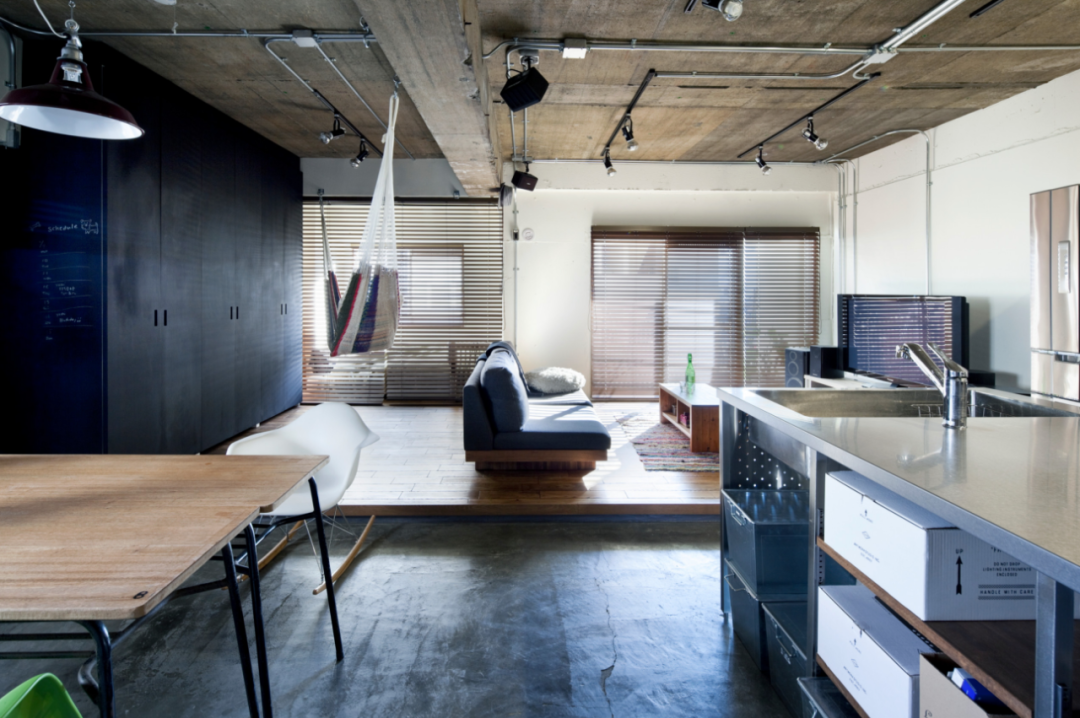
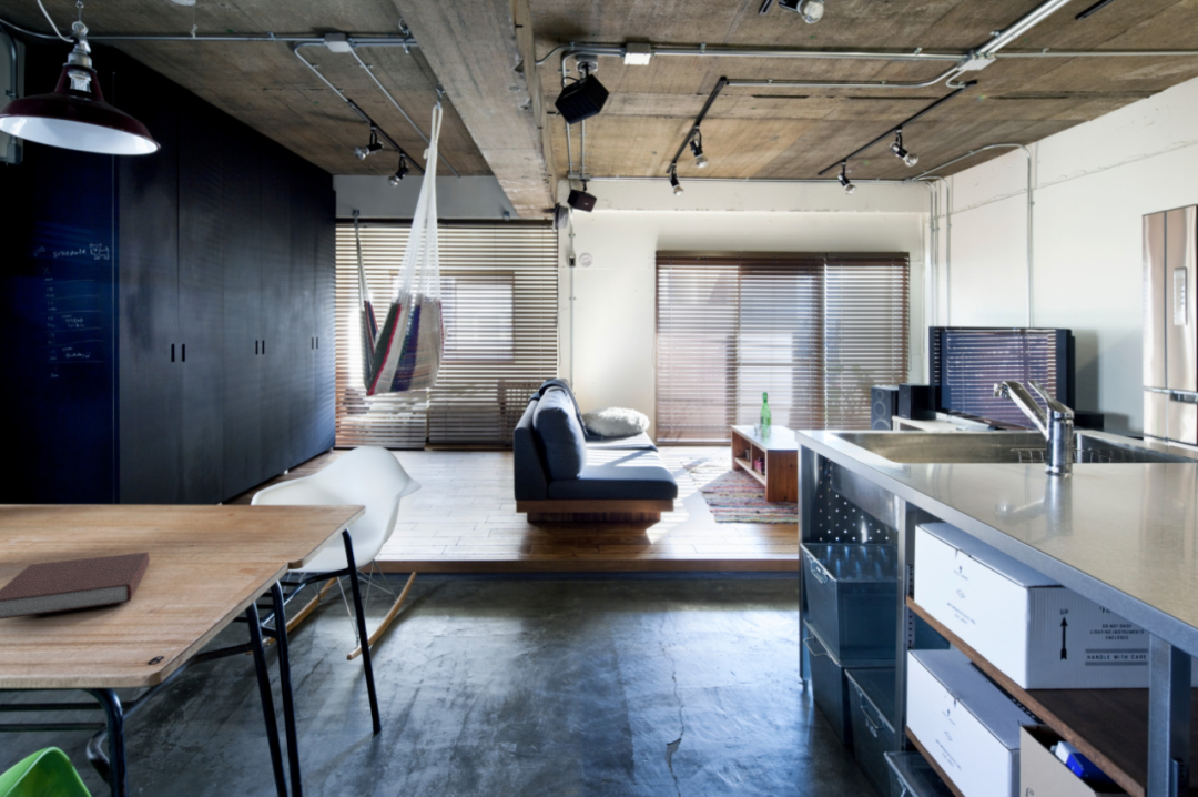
+ notebook (78, 582)
